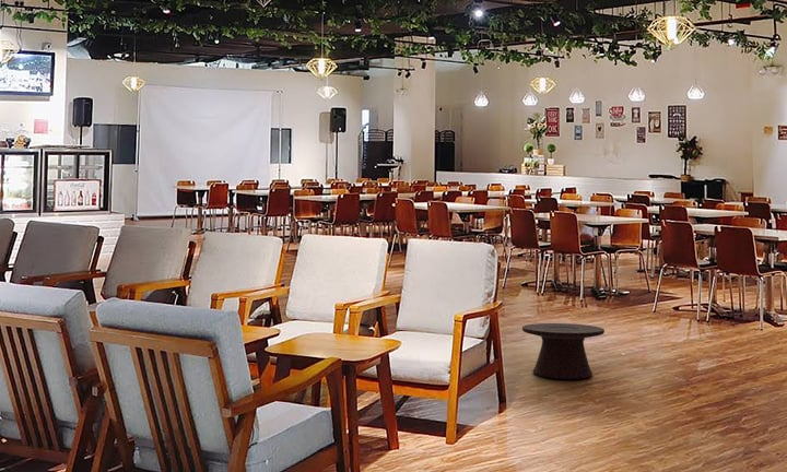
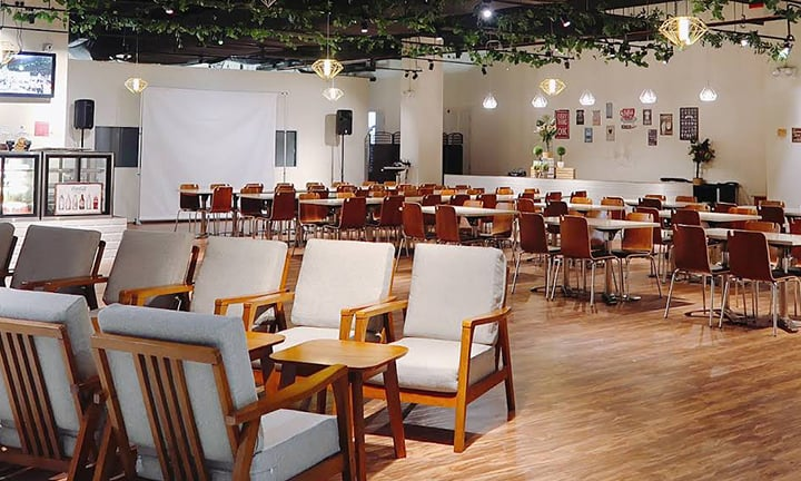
- side table (562, 351)
